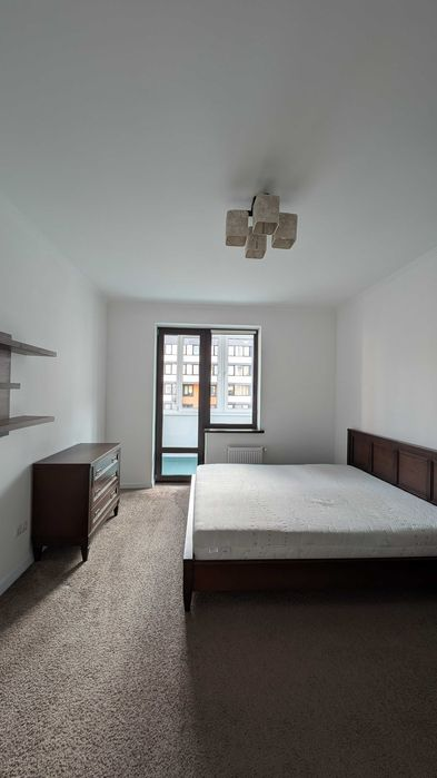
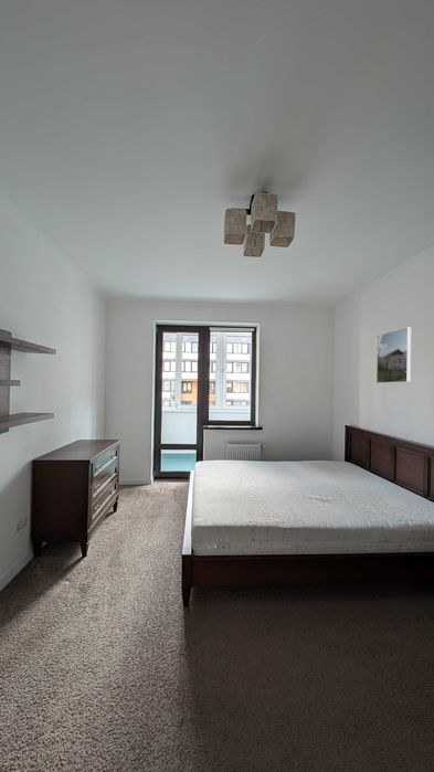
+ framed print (392, 357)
